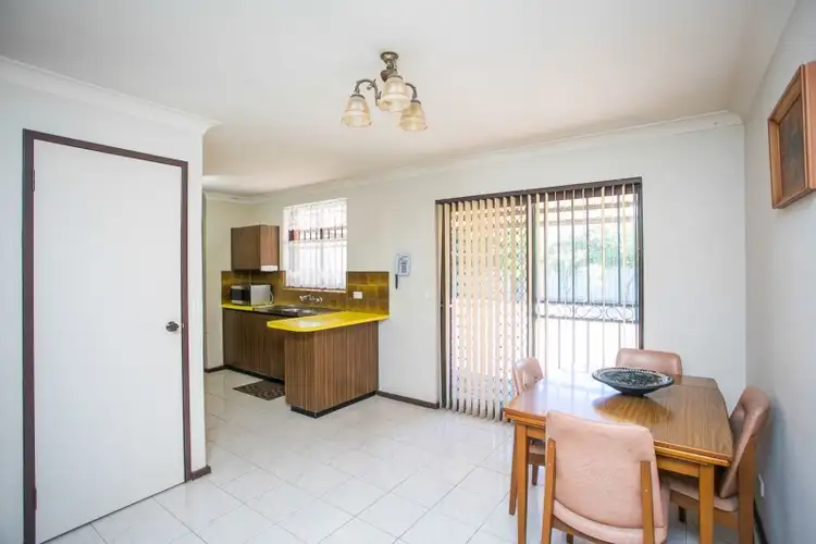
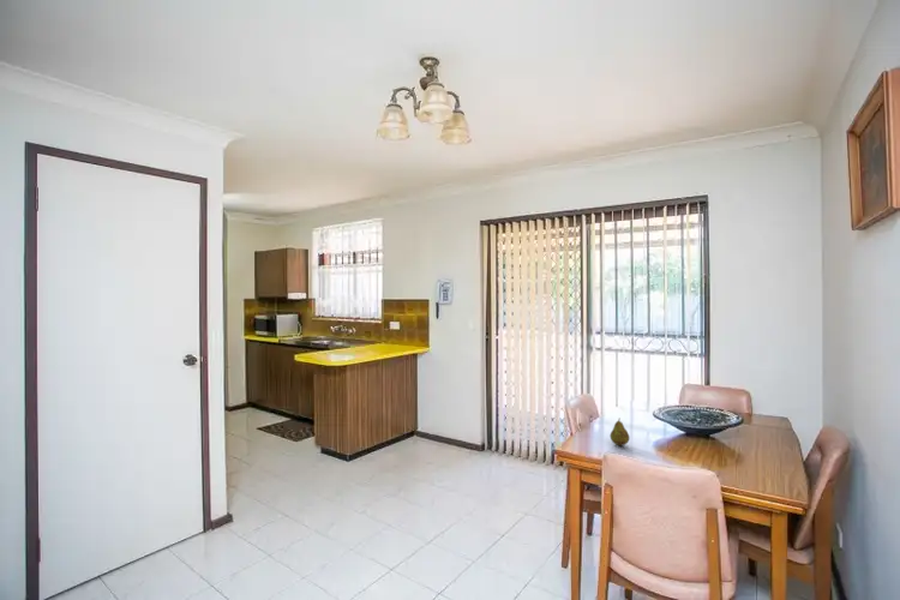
+ fruit (619, 432)
